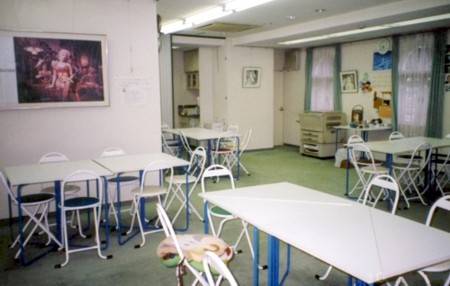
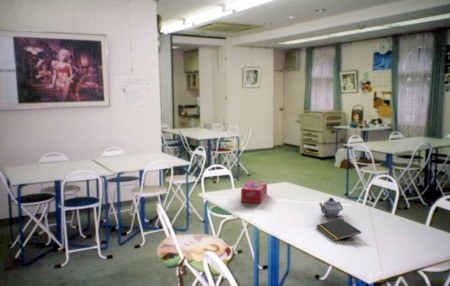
+ notepad (337, 229)
+ teapot (330, 206)
+ tissue box (254, 191)
